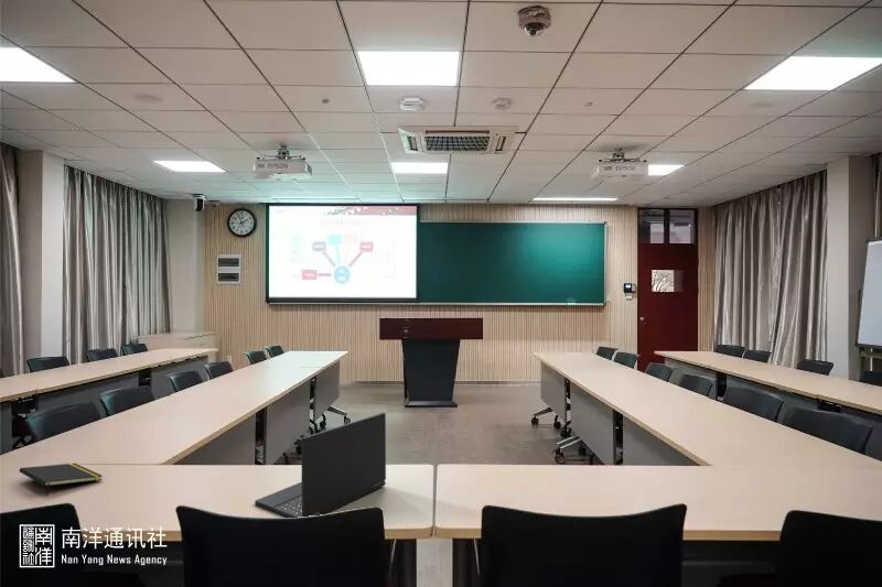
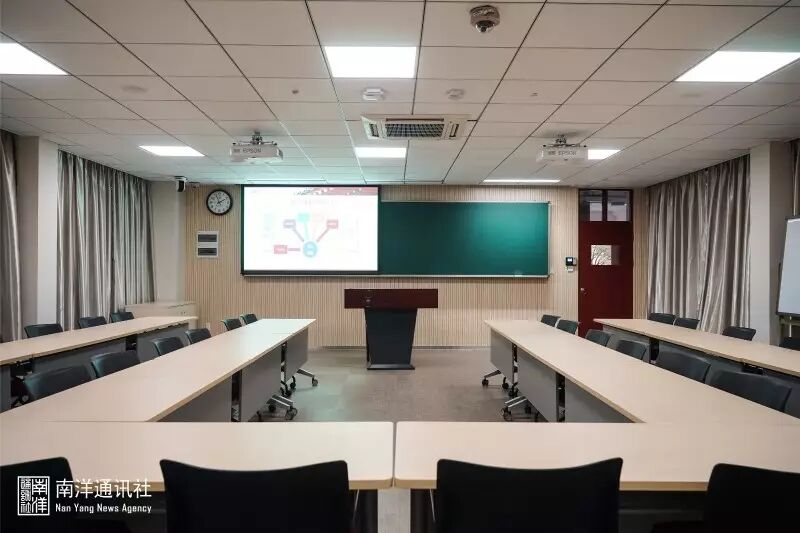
- laptop (323, 456)
- notepad (61, 474)
